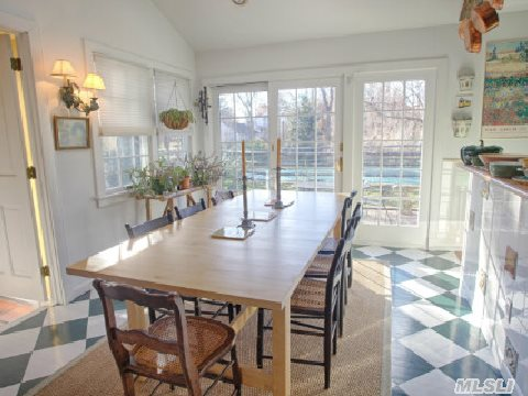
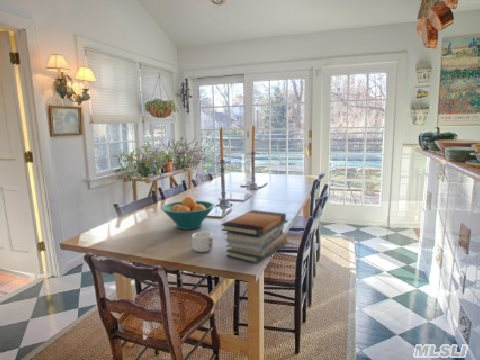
+ mug (204, 240)
+ book stack (256, 234)
+ fruit bowl (188, 211)
